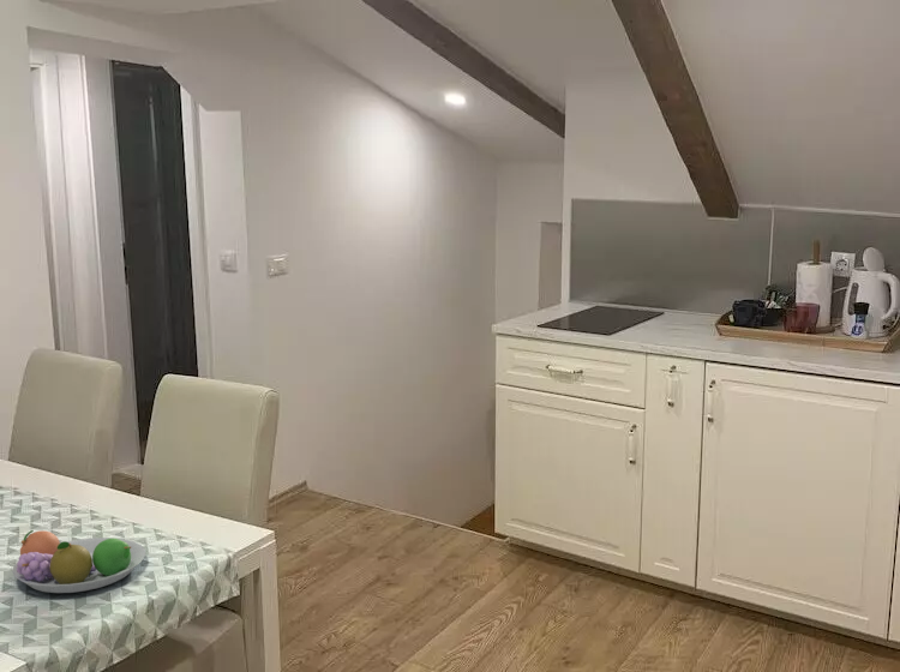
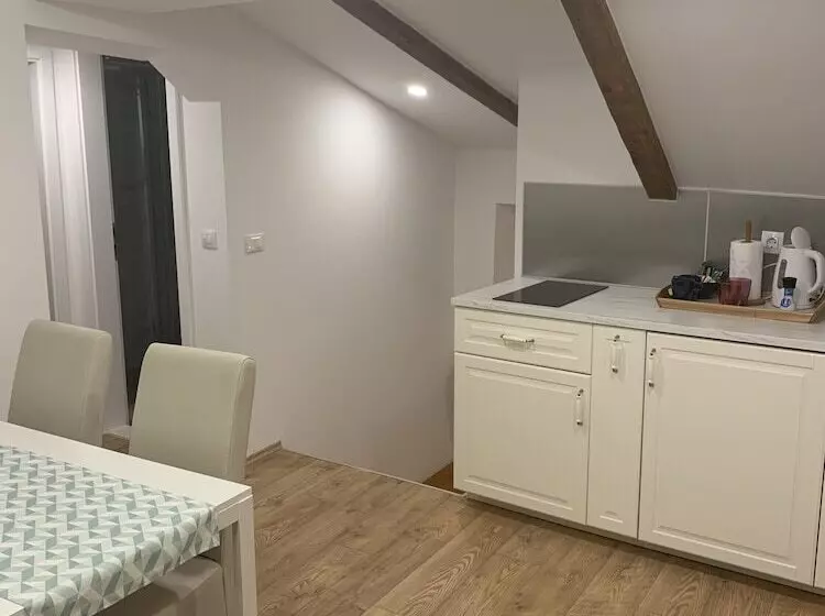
- fruit bowl (82, 550)
